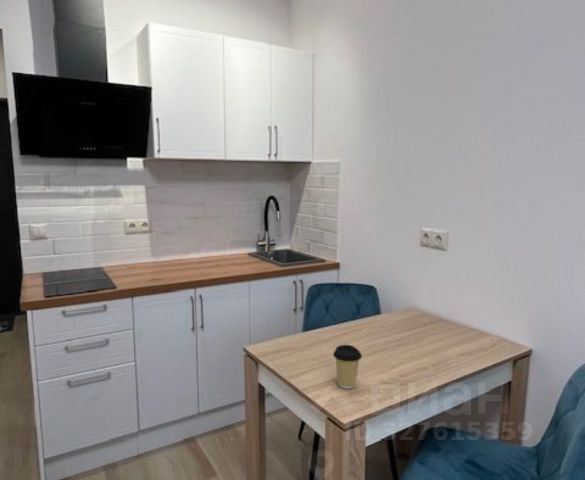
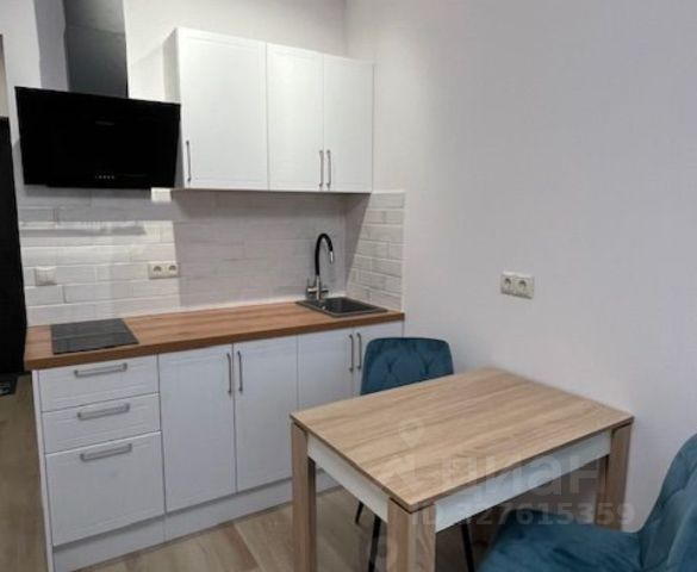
- coffee cup (347, 367)
